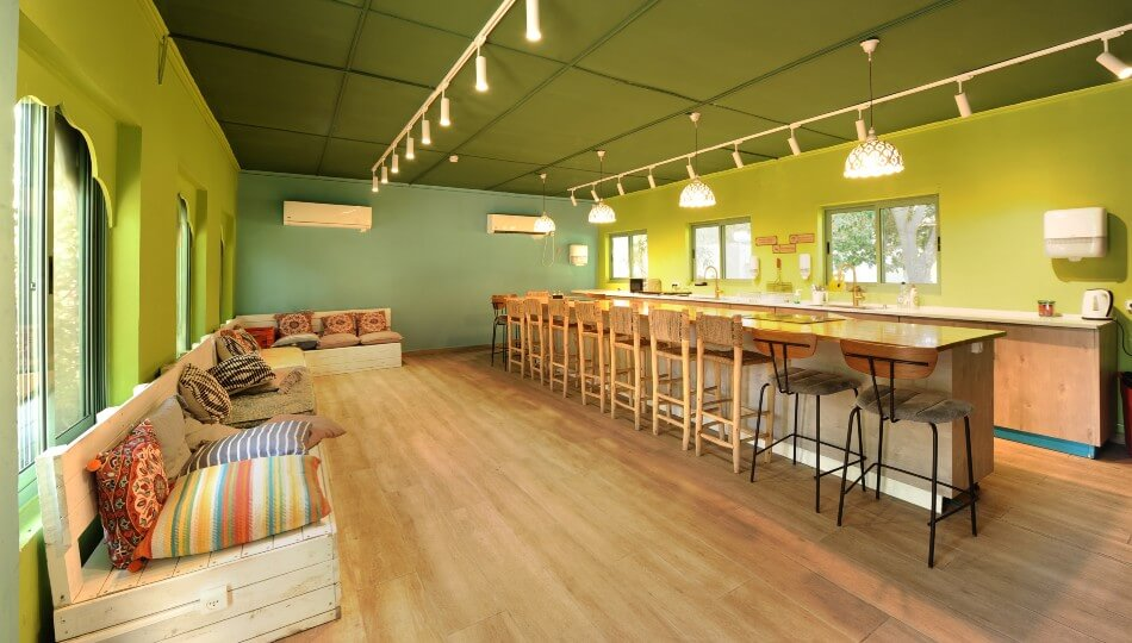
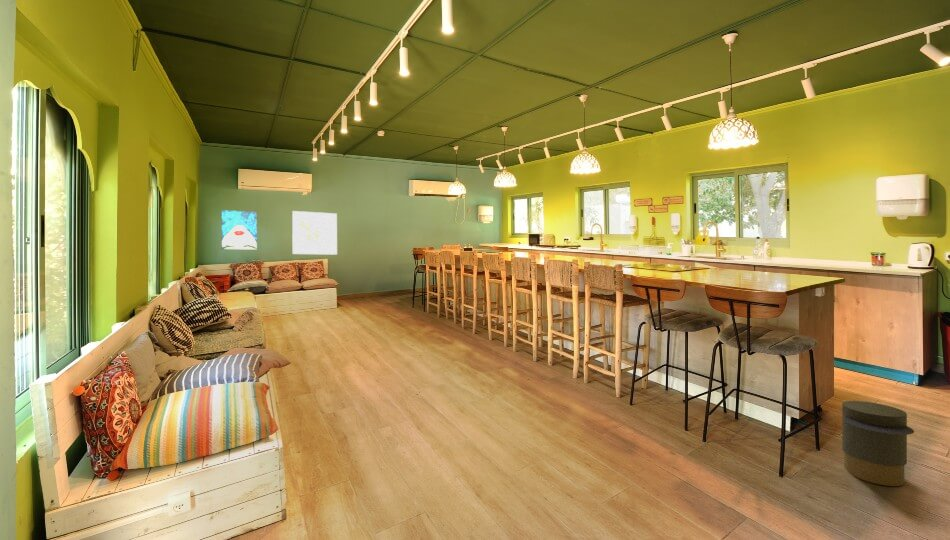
+ trash can (875, 445)
+ wall art (315, 233)
+ wall art (239, 230)
